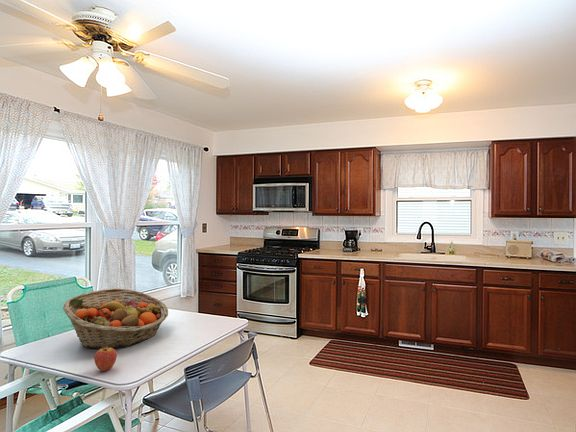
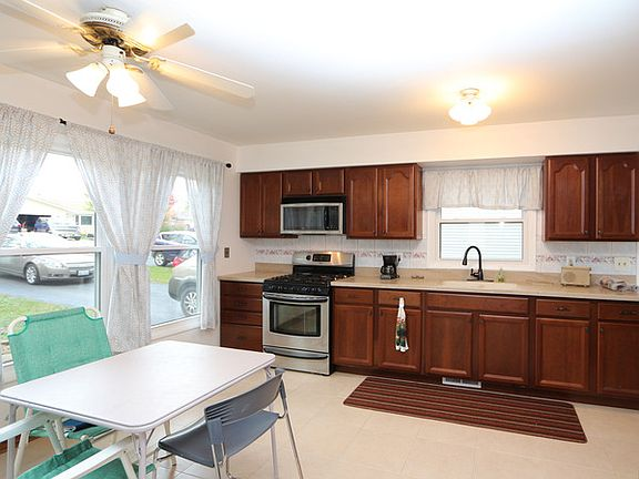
- fruit basket (118, 315)
- fruit (105, 356)
